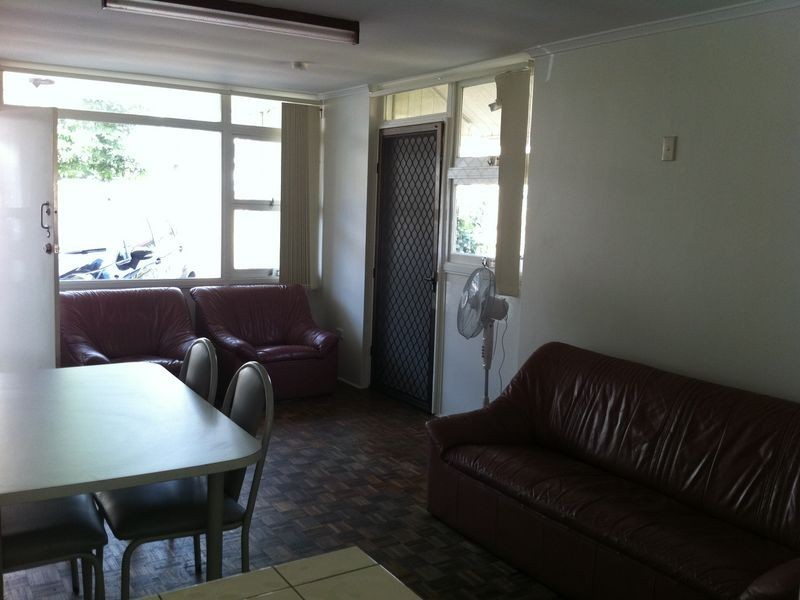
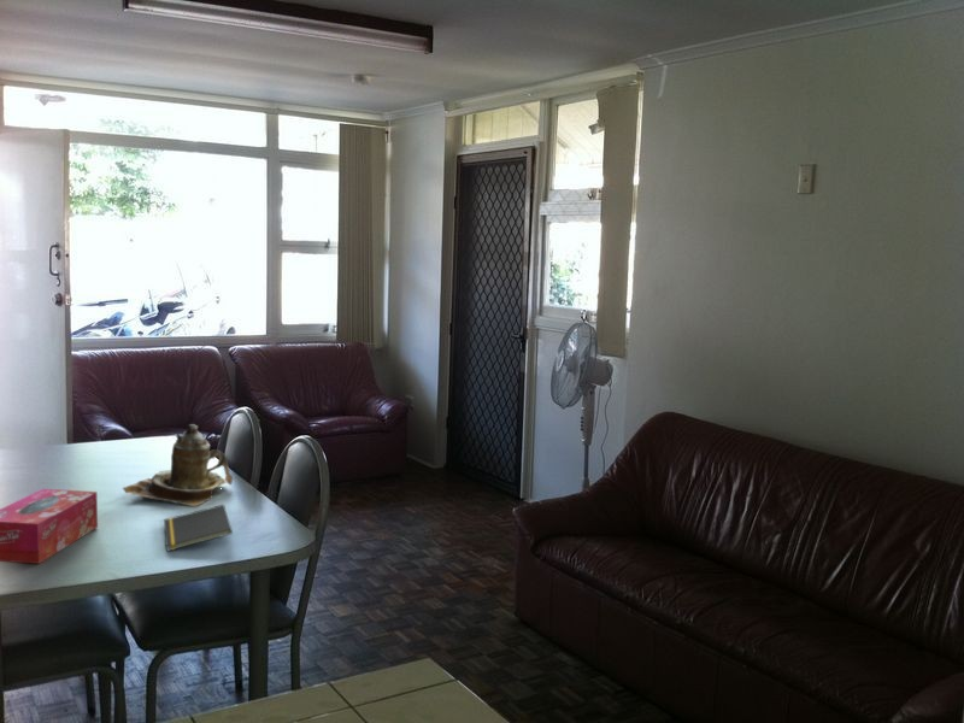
+ teapot (181, 458)
+ tissue box (41, 523)
+ notepad (196, 525)
